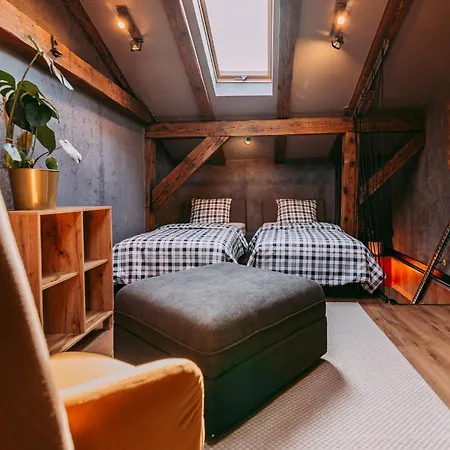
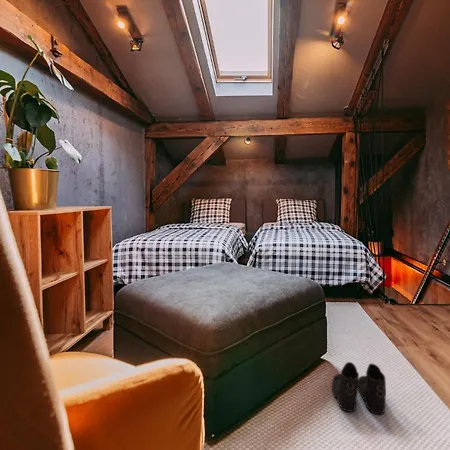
+ boots (358, 379)
